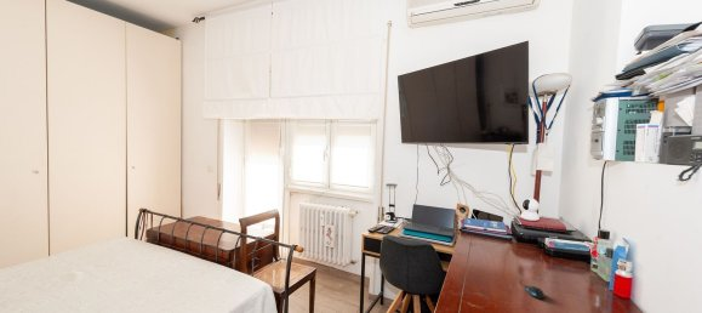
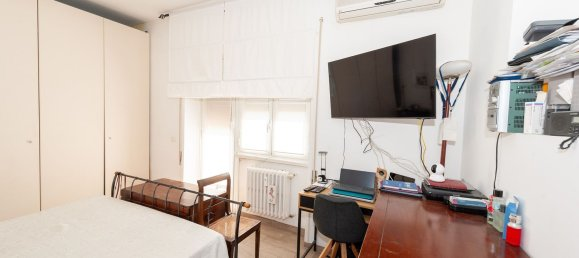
- mouse (530, 285)
